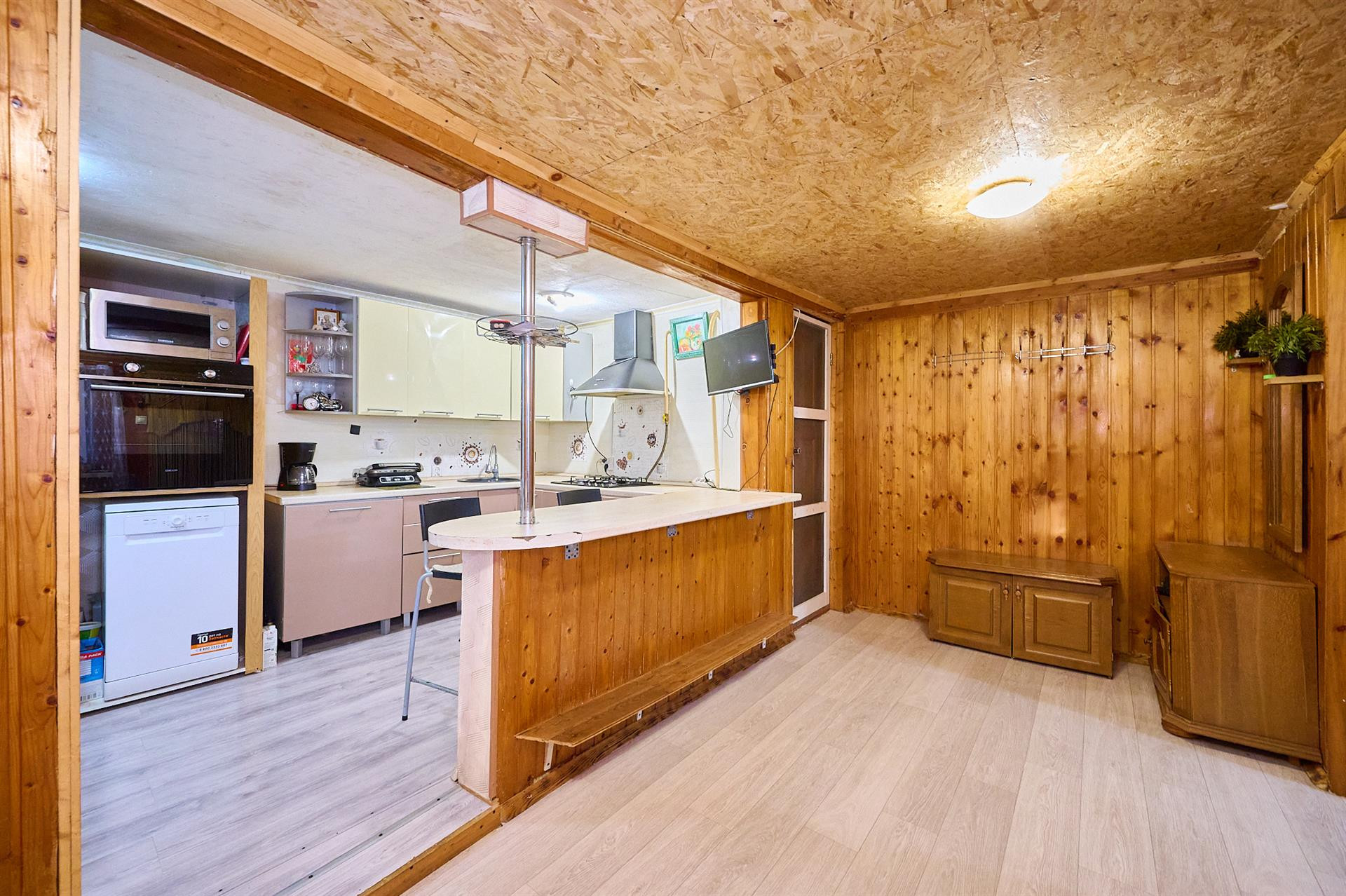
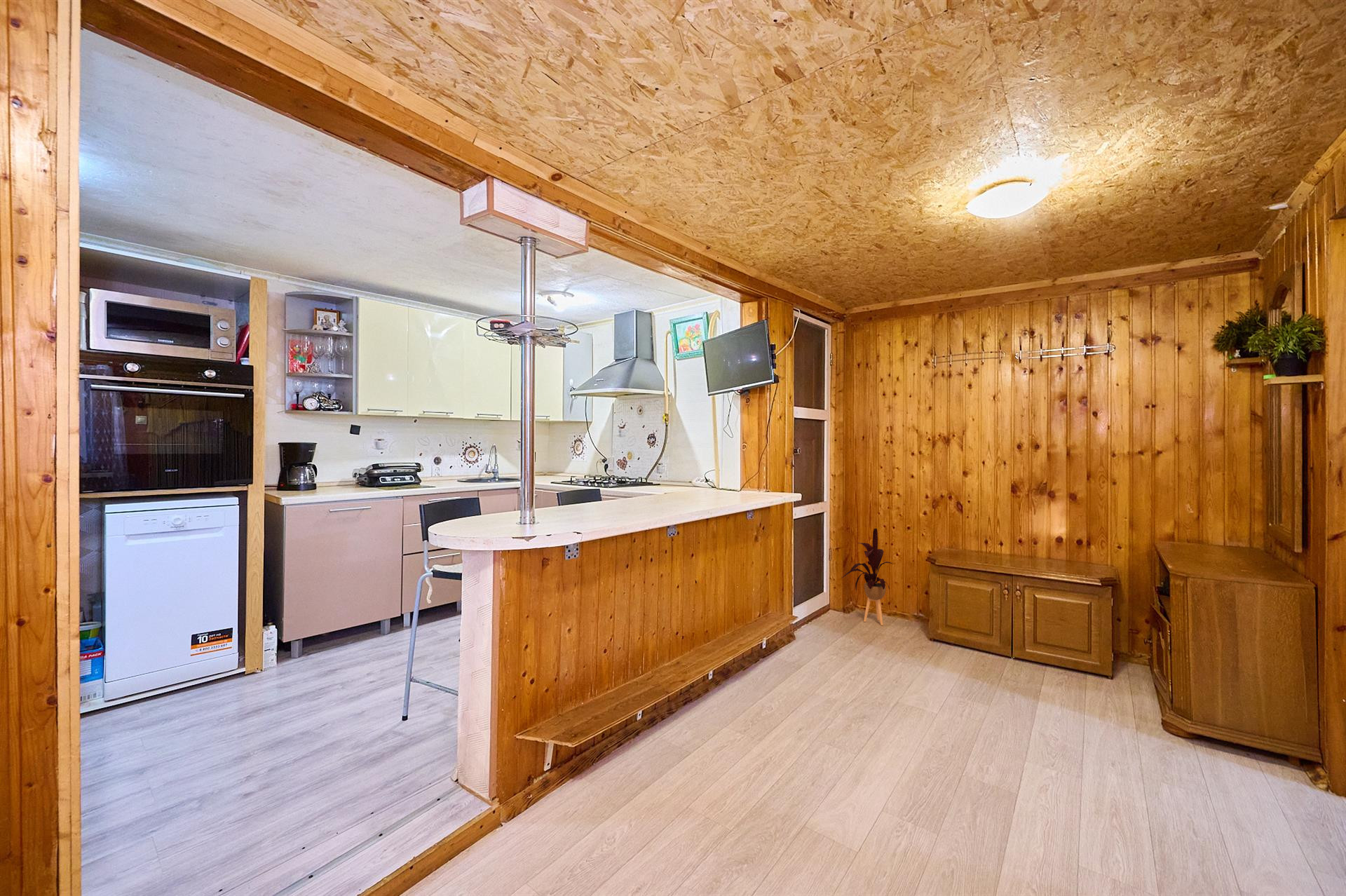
+ house plant (869, 573)
